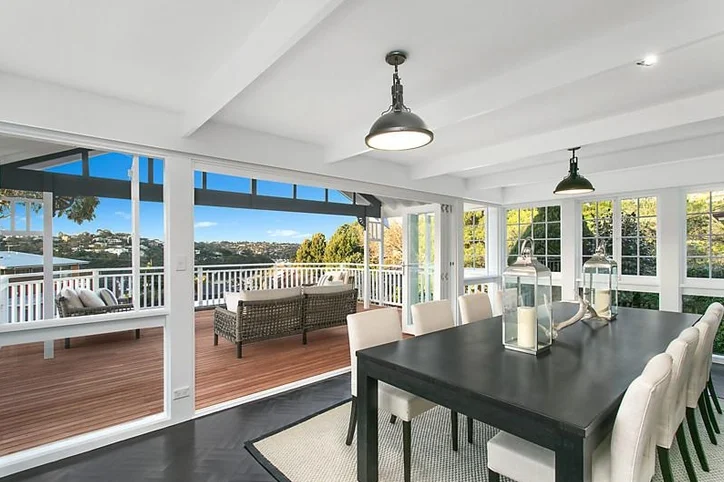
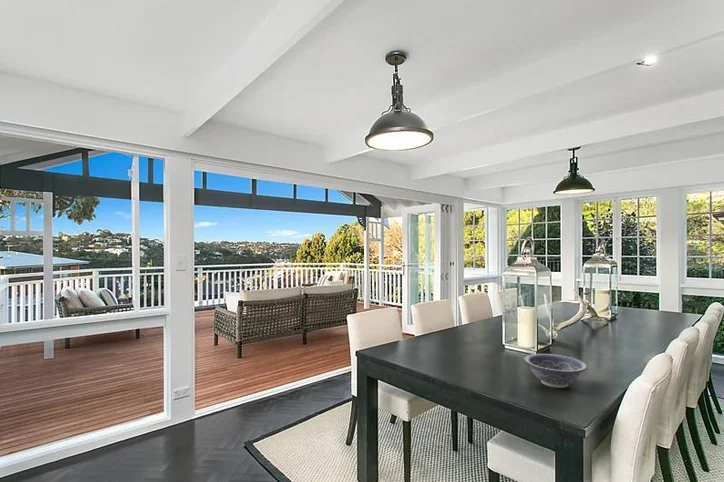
+ decorative bowl (554, 372)
